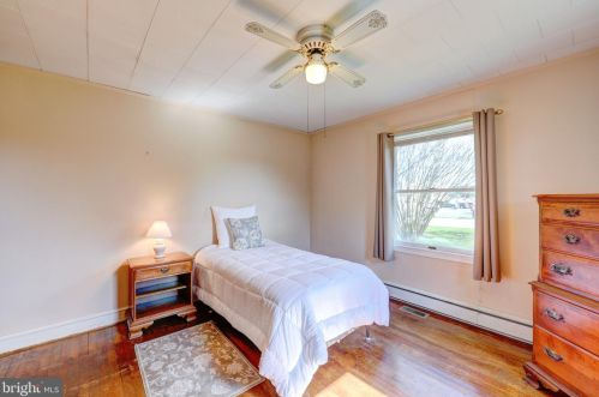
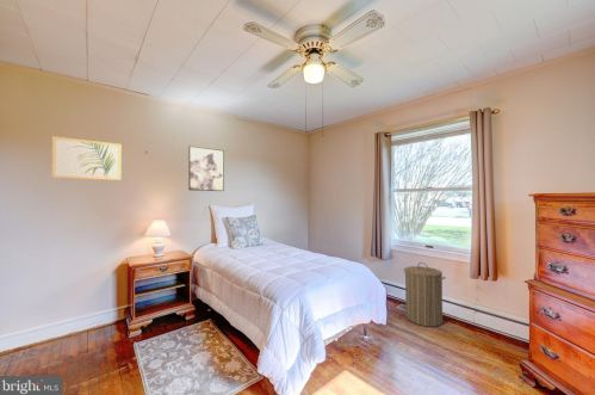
+ wall art (88, 159)
+ laundry hamper (423, 290)
+ wall art (206, 169)
